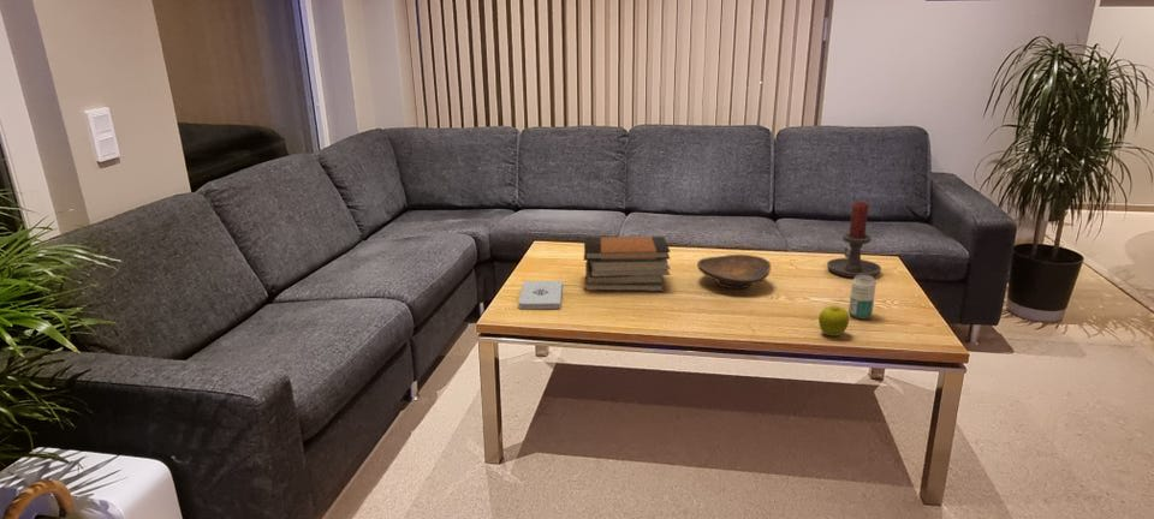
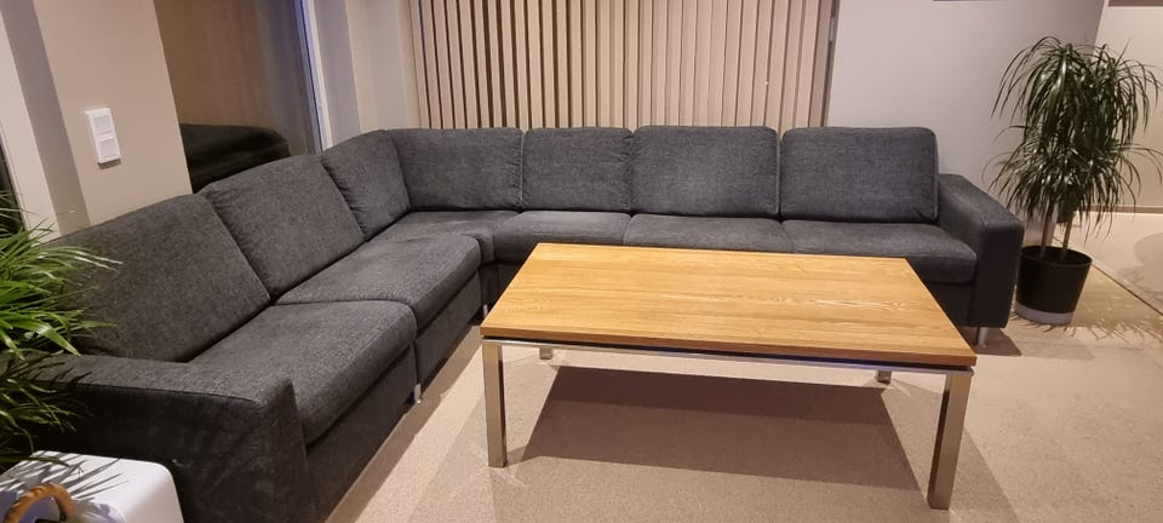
- book stack (625, 263)
- fruit (833, 321)
- beverage can (862, 297)
- decorative bowl (733, 273)
- notepad (541, 293)
- candle holder (855, 234)
